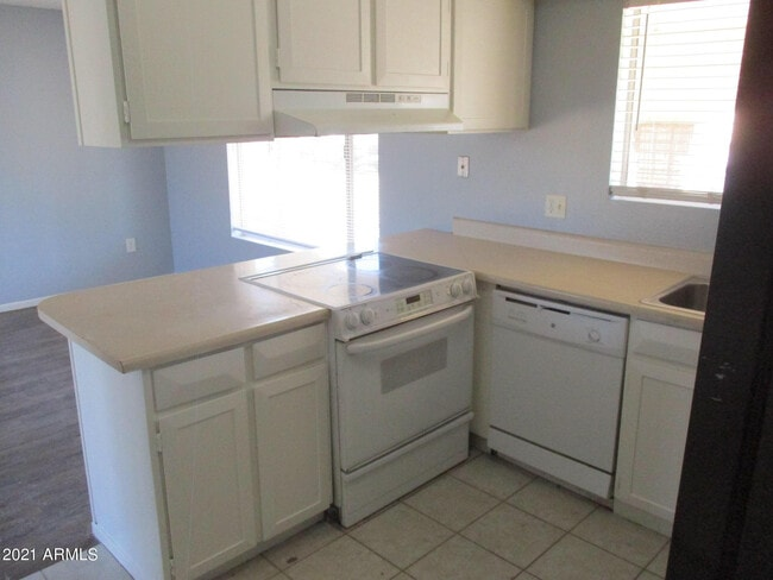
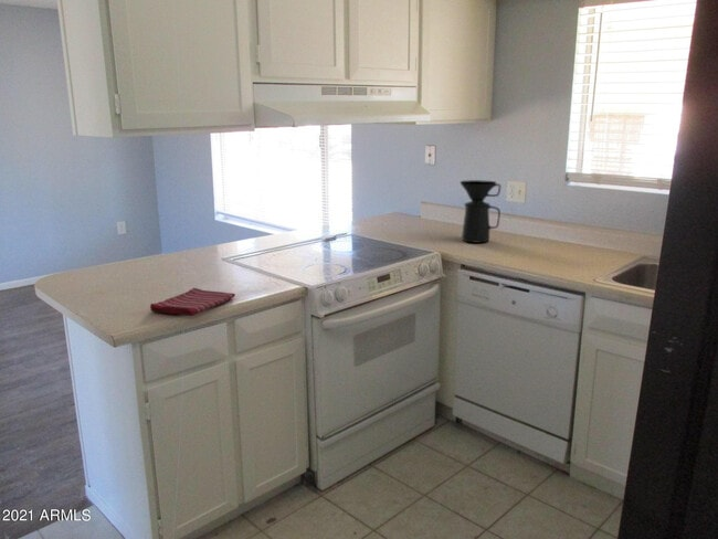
+ dish towel (193, 300)
+ coffee maker (476, 211)
